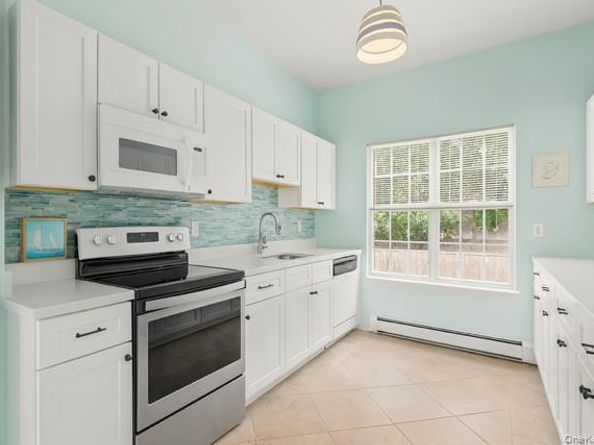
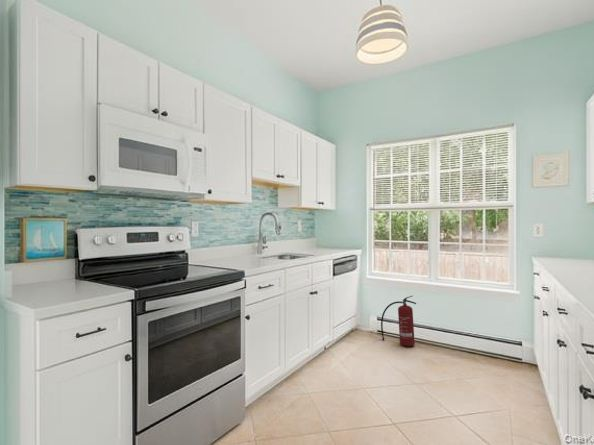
+ fire extinguisher (398, 317)
